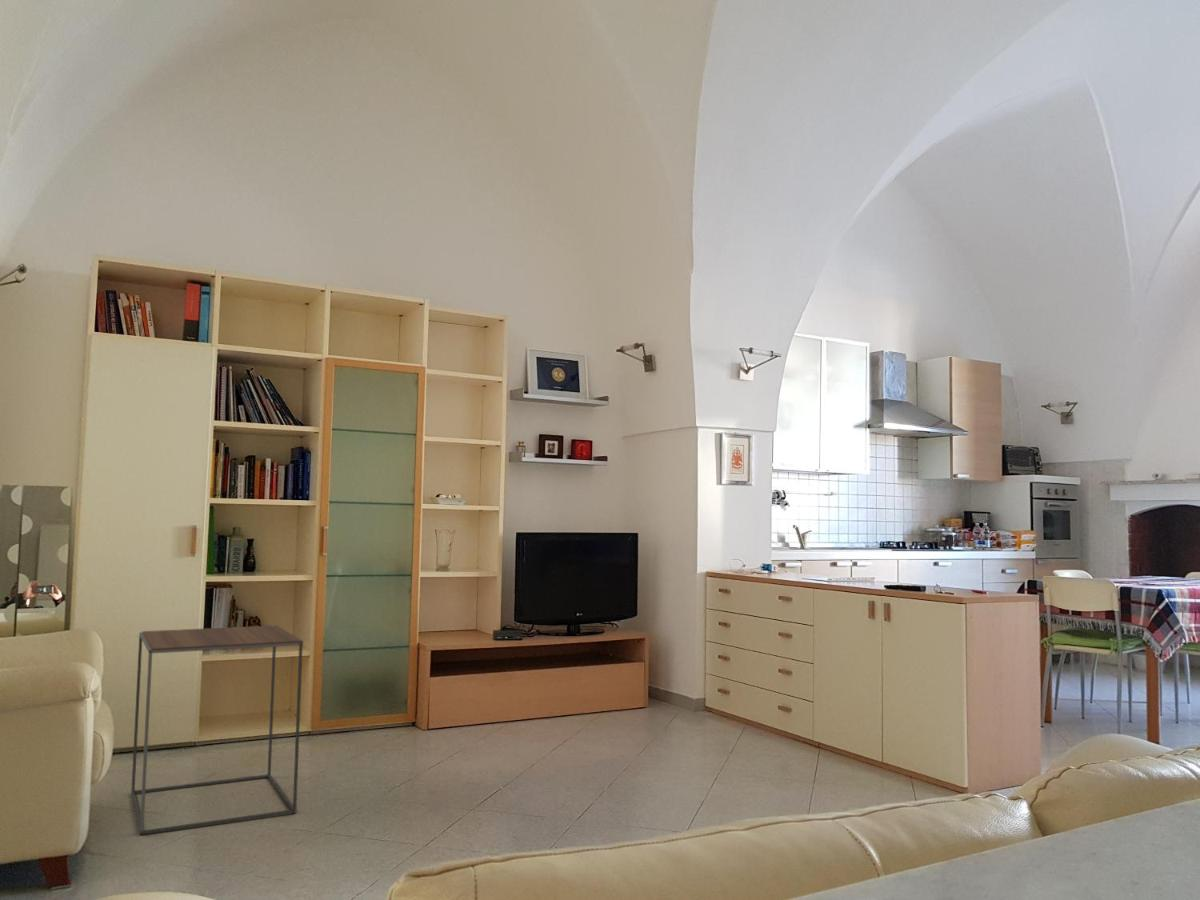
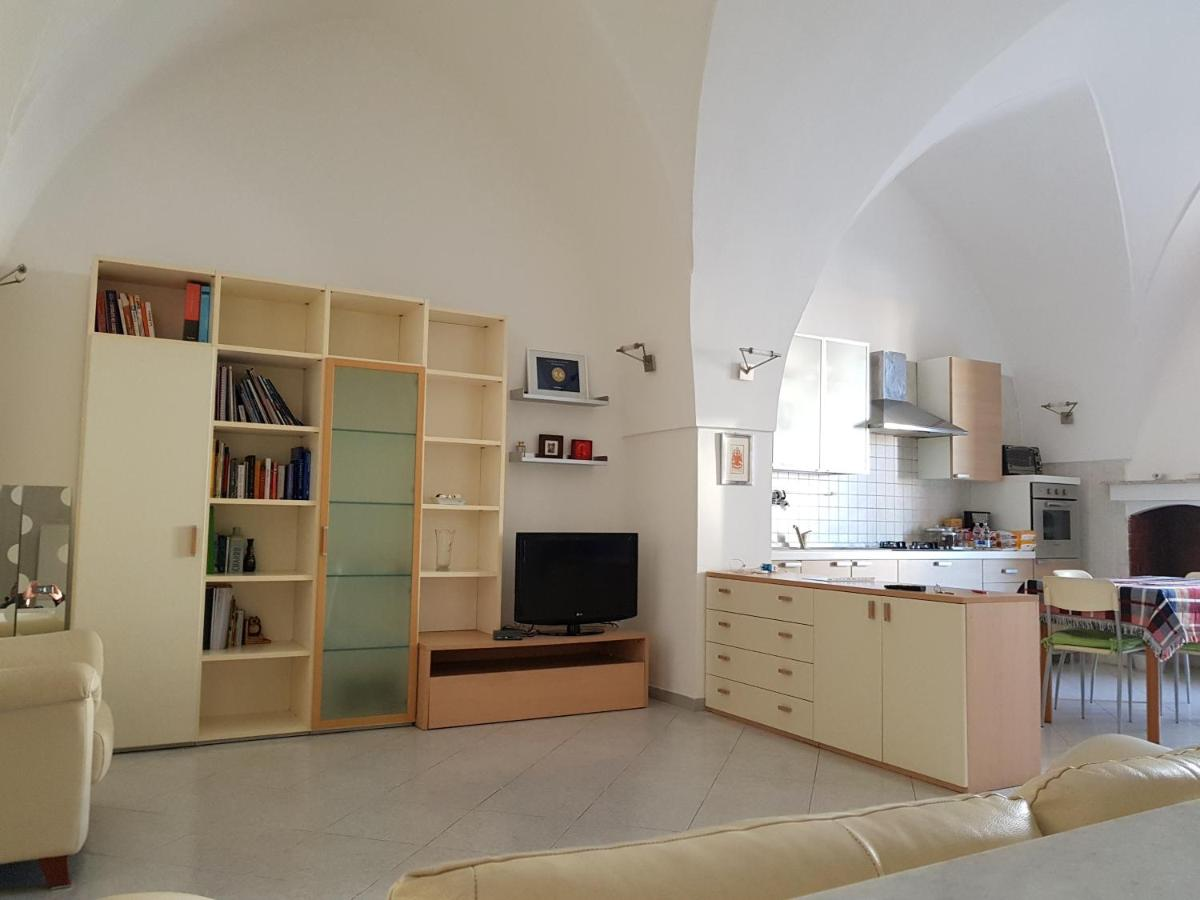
- side table (269, 727)
